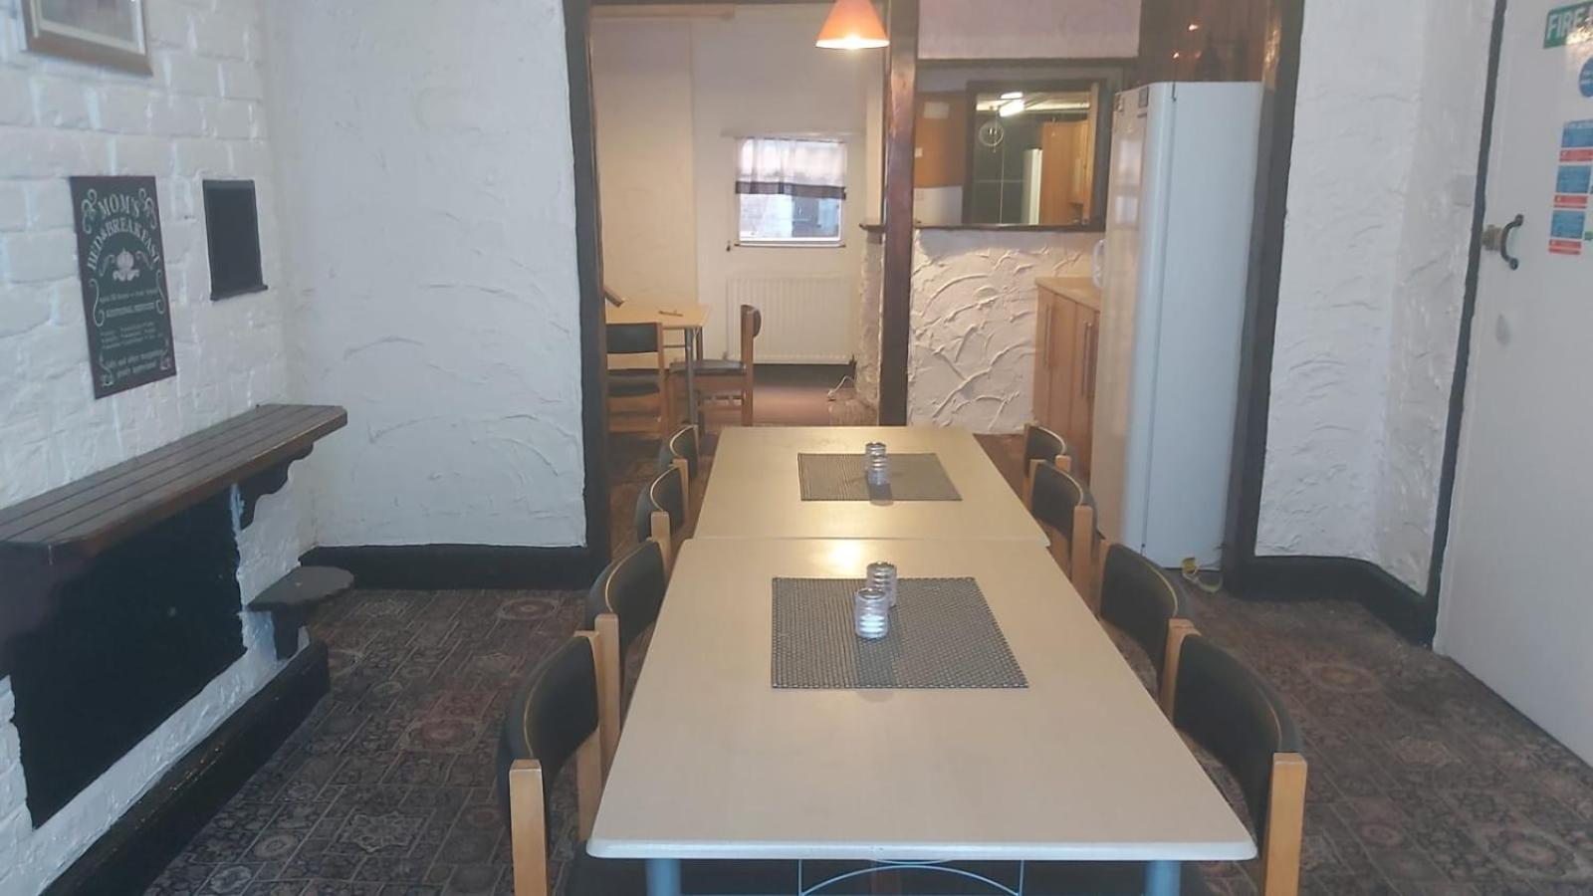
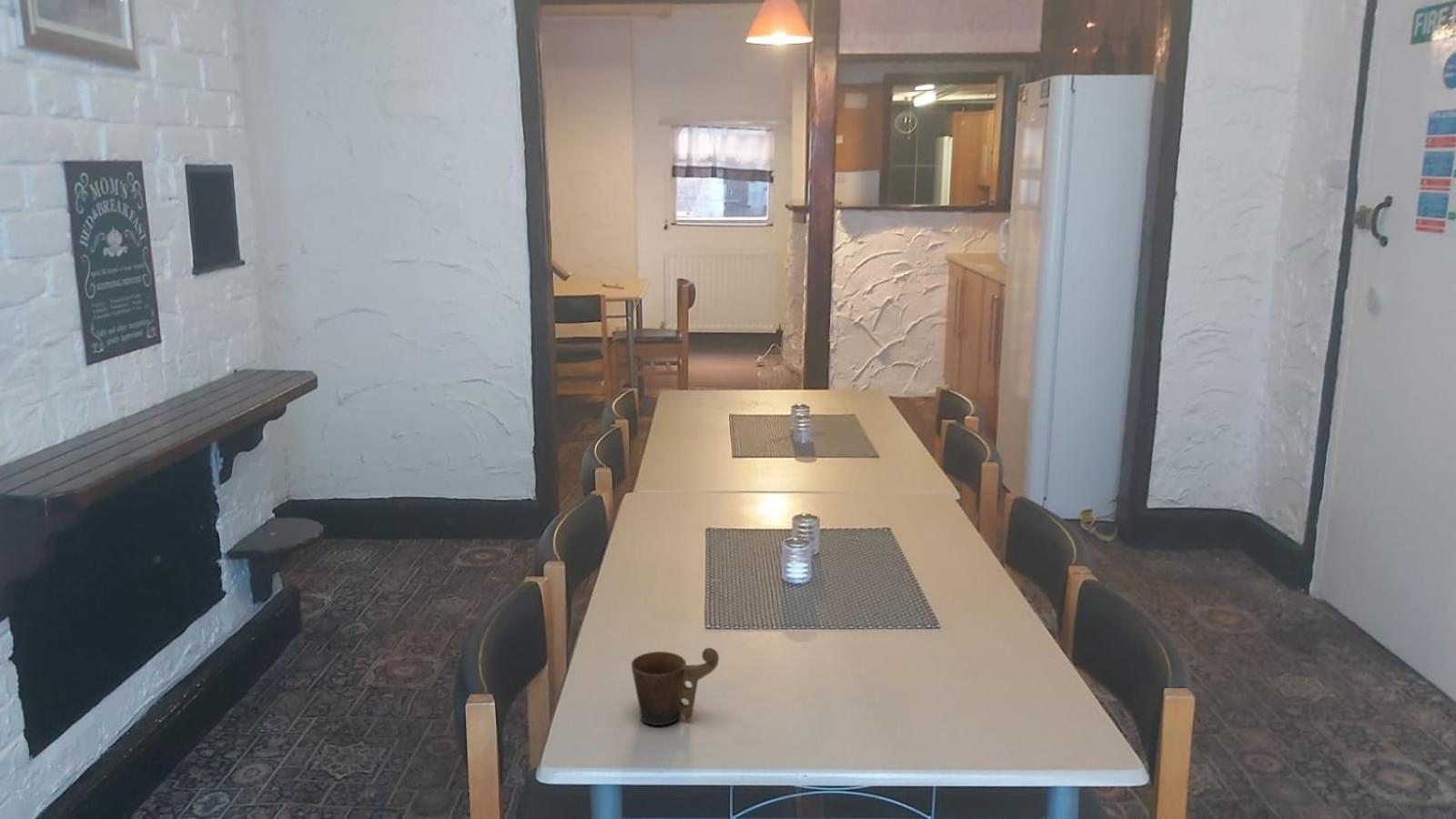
+ mug (675, 681)
